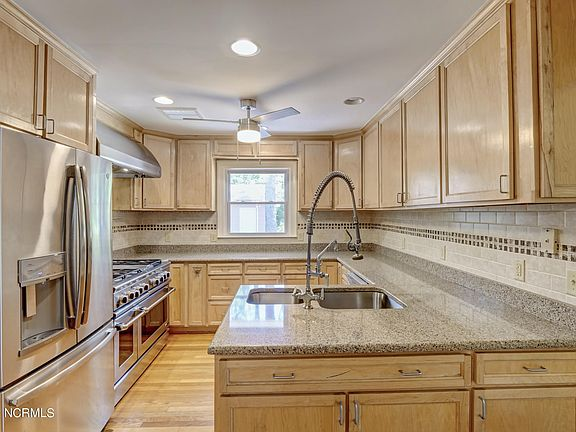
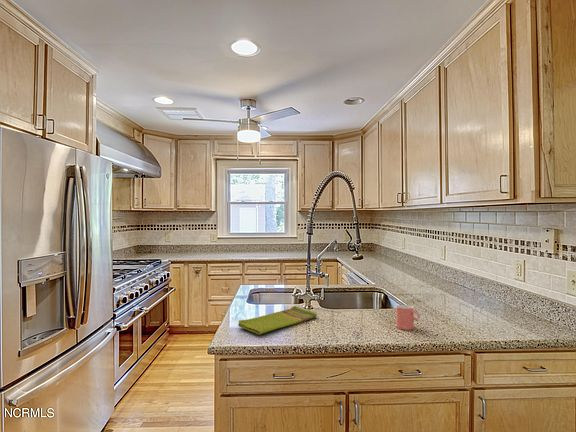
+ cup (408, 317)
+ dish towel (279, 318)
